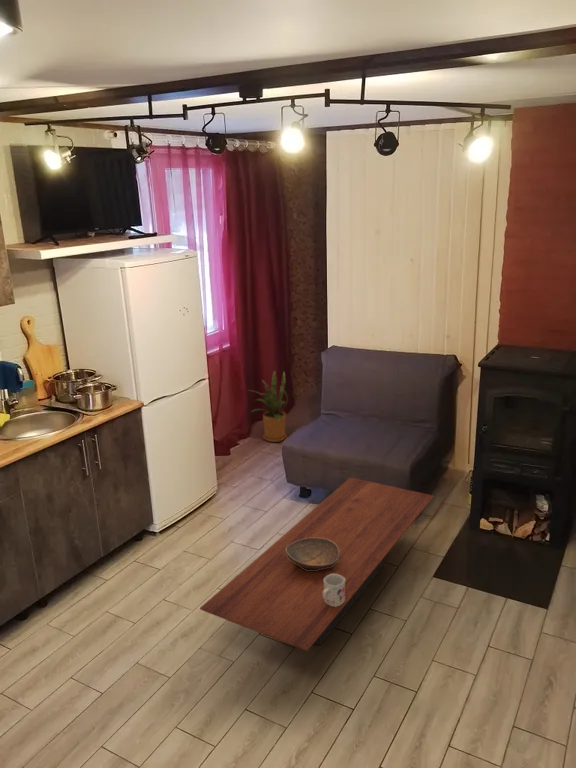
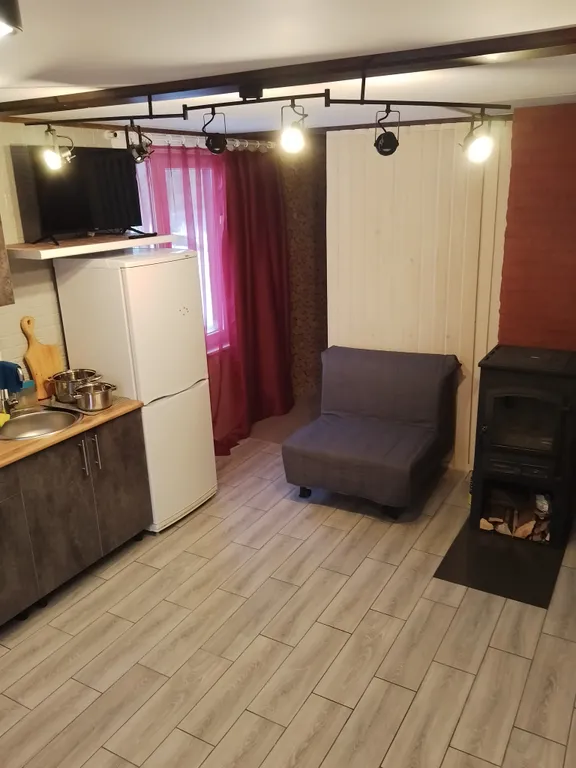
- house plant (269, 407)
- mug (332, 591)
- coffee table (334, 569)
- decorative bowl (312, 555)
